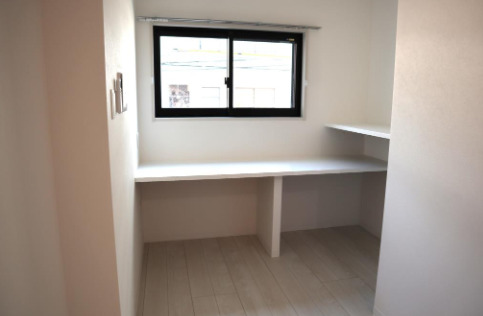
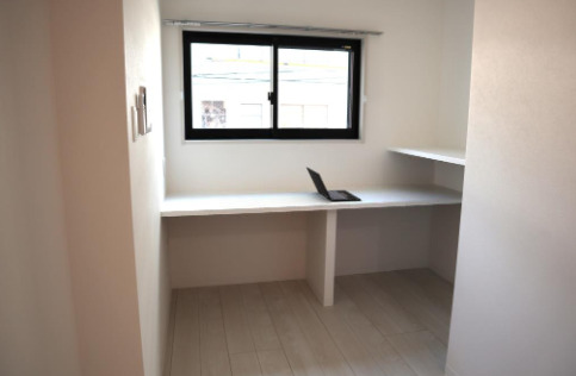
+ laptop (332, 190)
